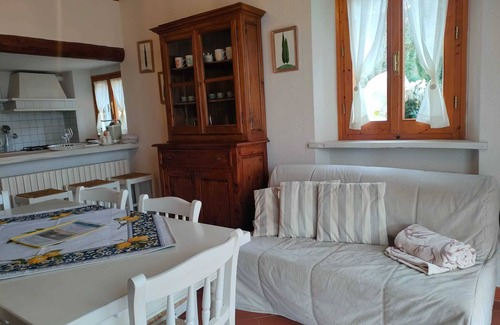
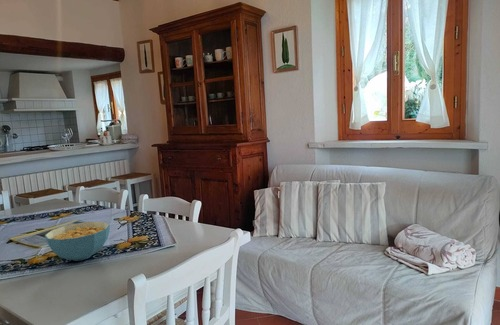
+ cereal bowl (79, 243)
